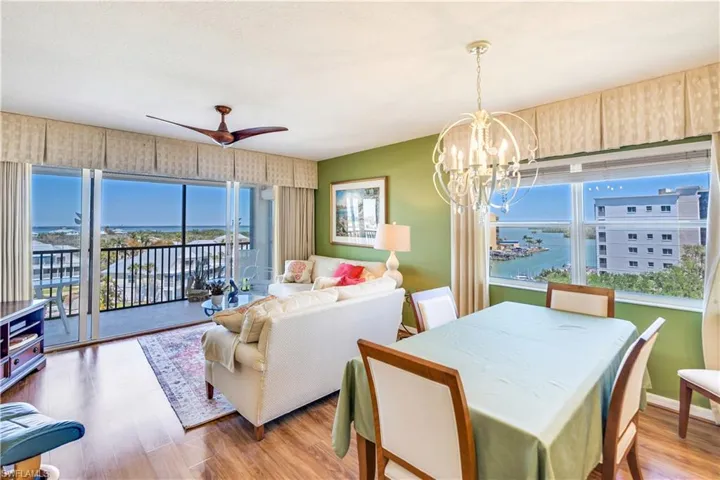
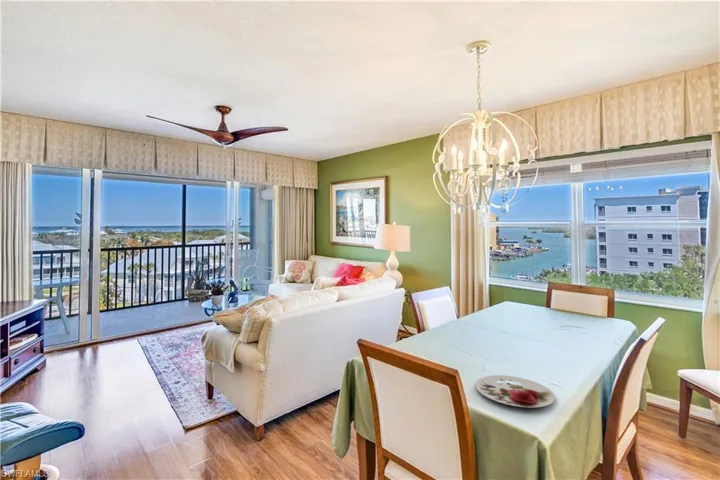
+ plate (513, 389)
